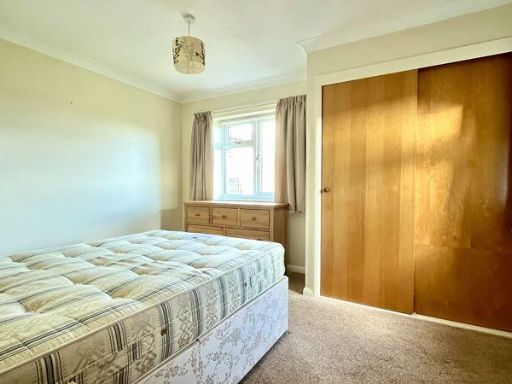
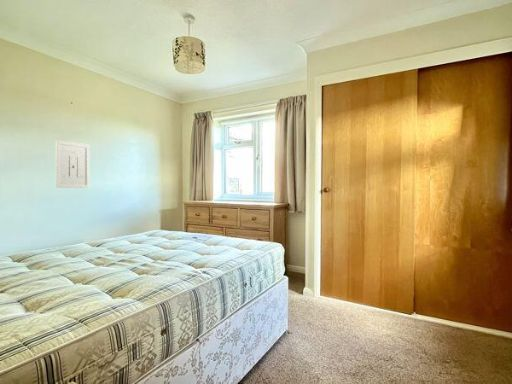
+ wall art (73, 165)
